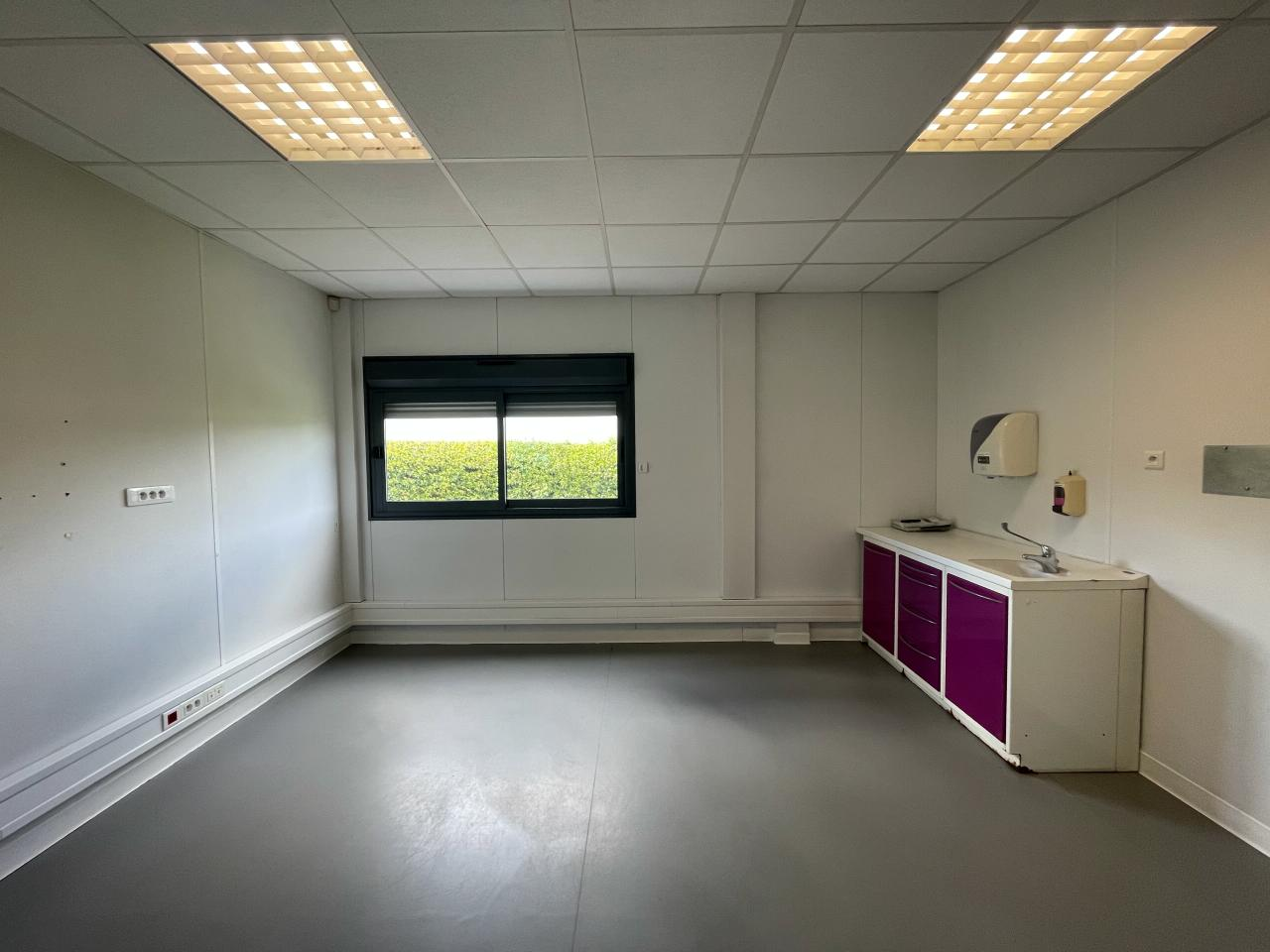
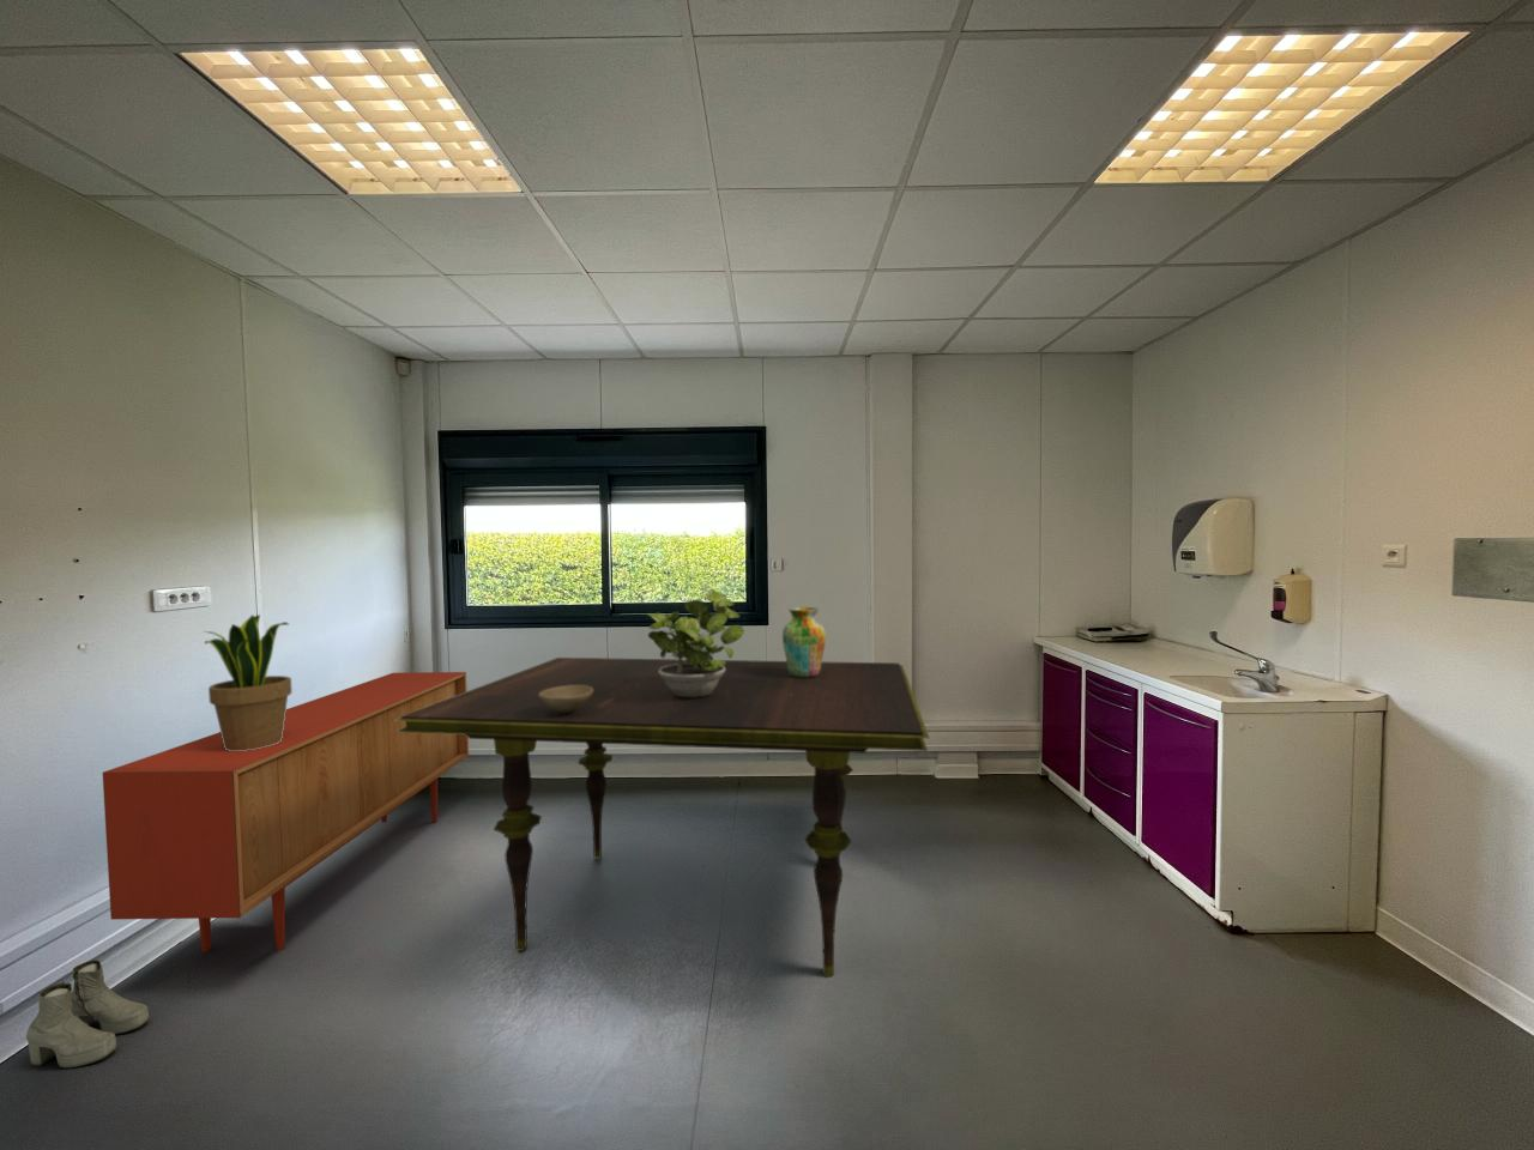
+ potted plant (246, 678)
+ boots (88, 1009)
+ sideboard (338, 790)
+ bowl (565, 701)
+ dining table (695, 747)
+ potted plant (696, 643)
+ vase (803, 641)
